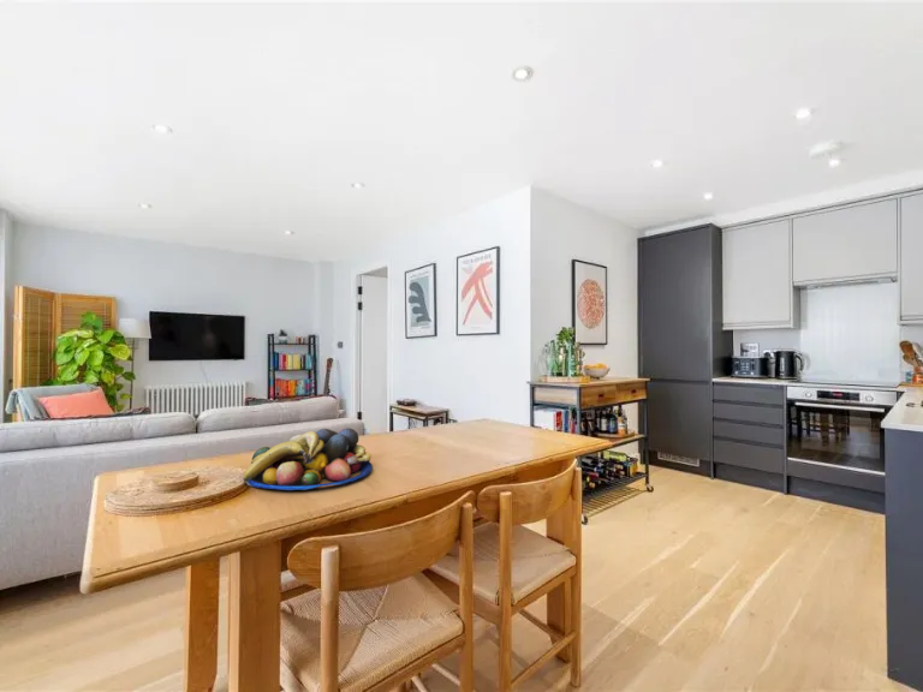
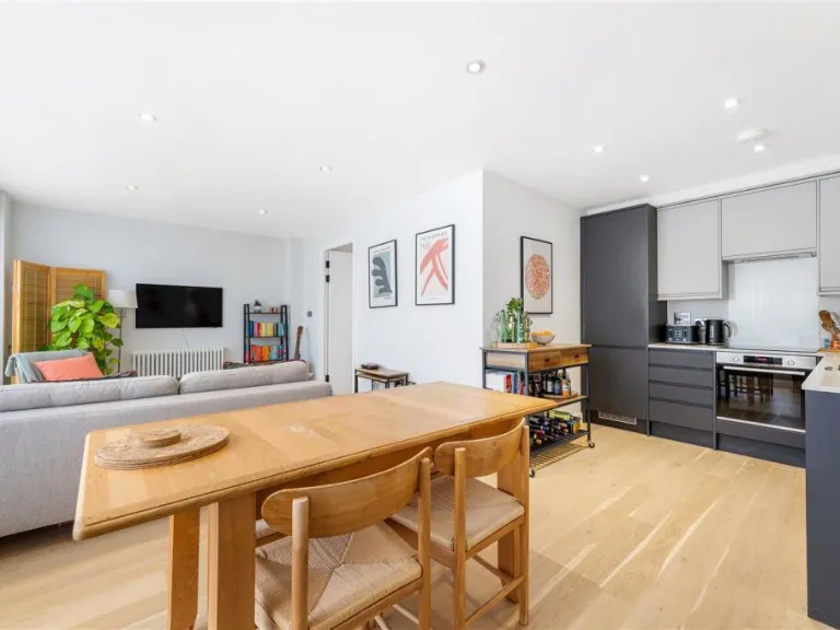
- fruit bowl (311, 451)
